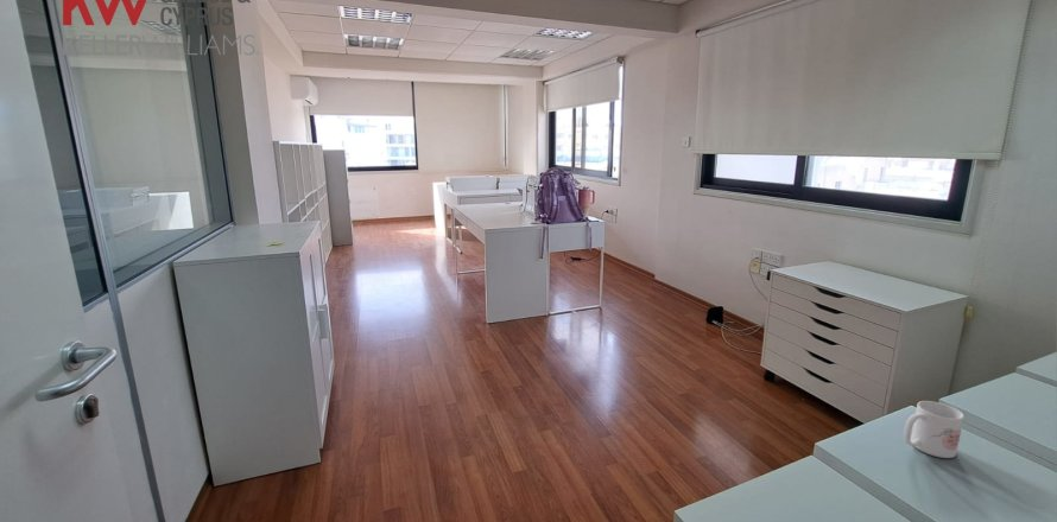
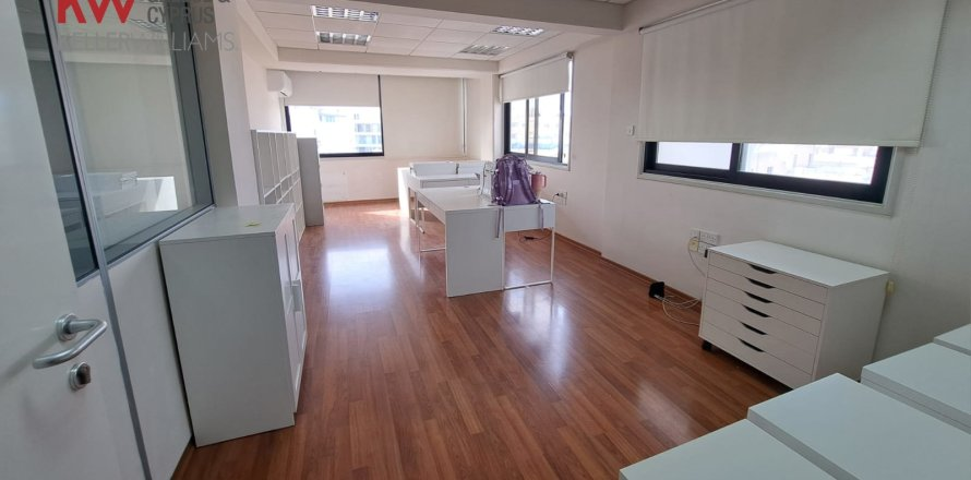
- mug (929, 428)
